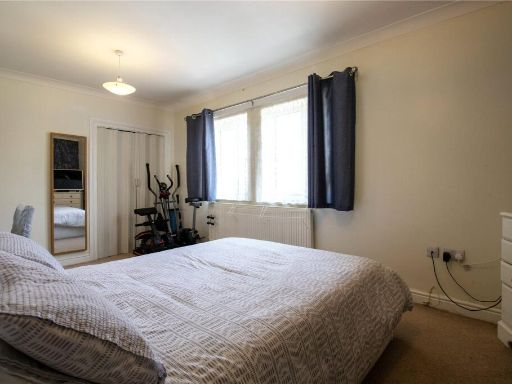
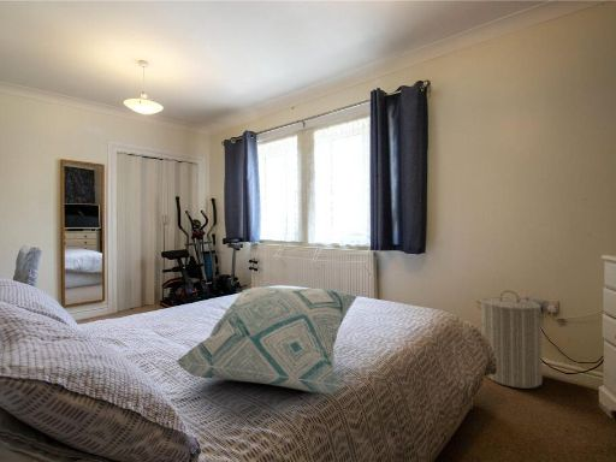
+ decorative pillow (279, 330)
+ laundry hamper (510, 333)
